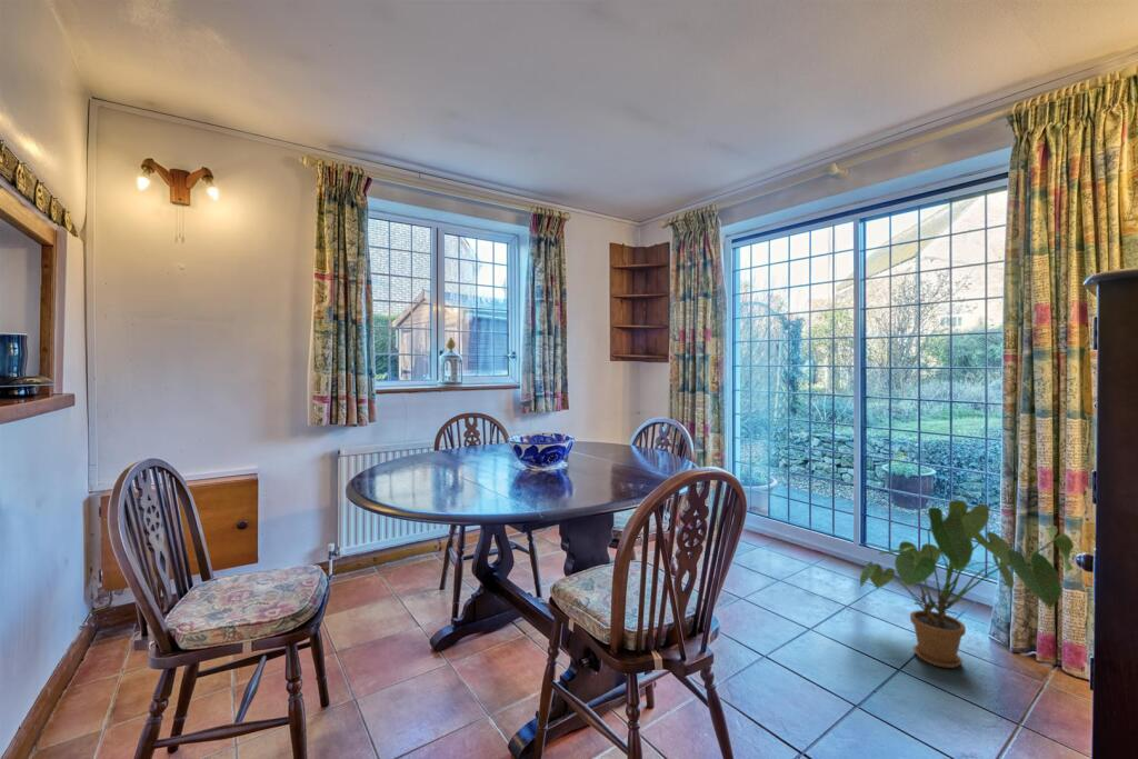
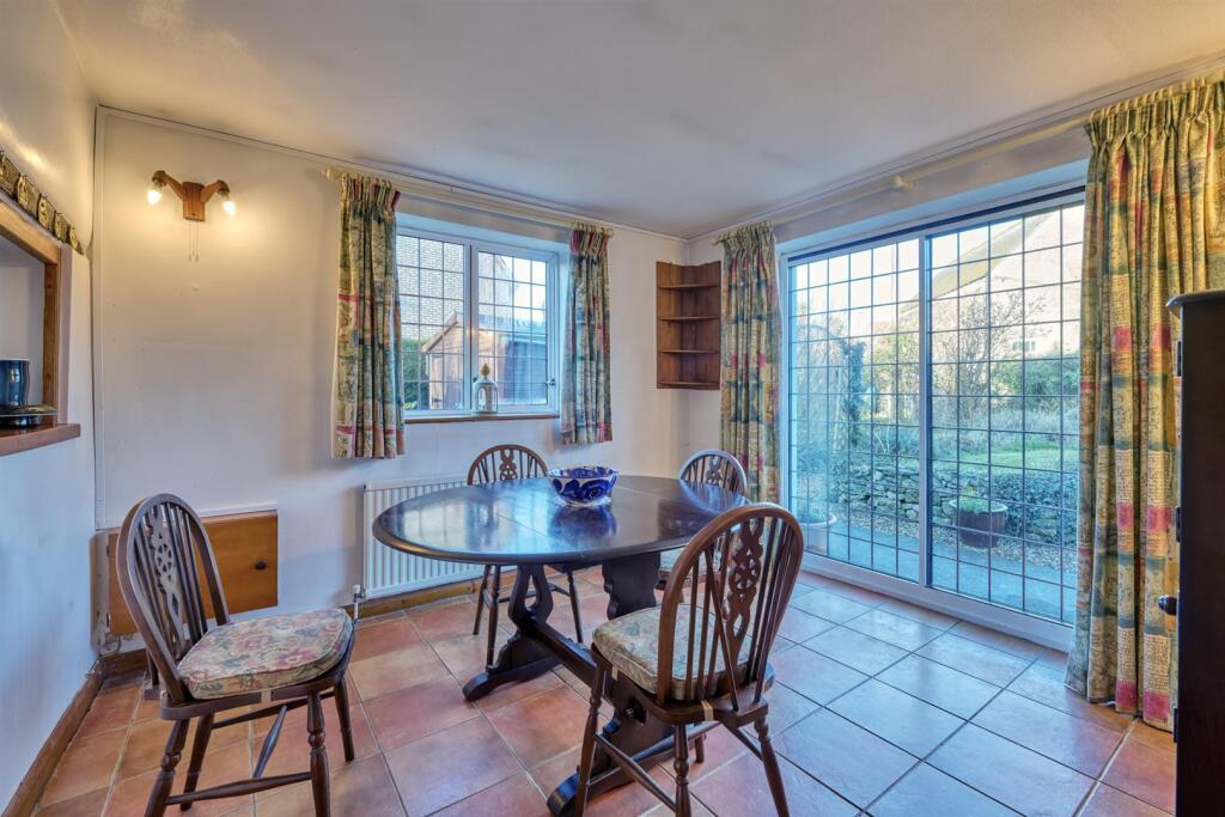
- house plant (967, 583)
